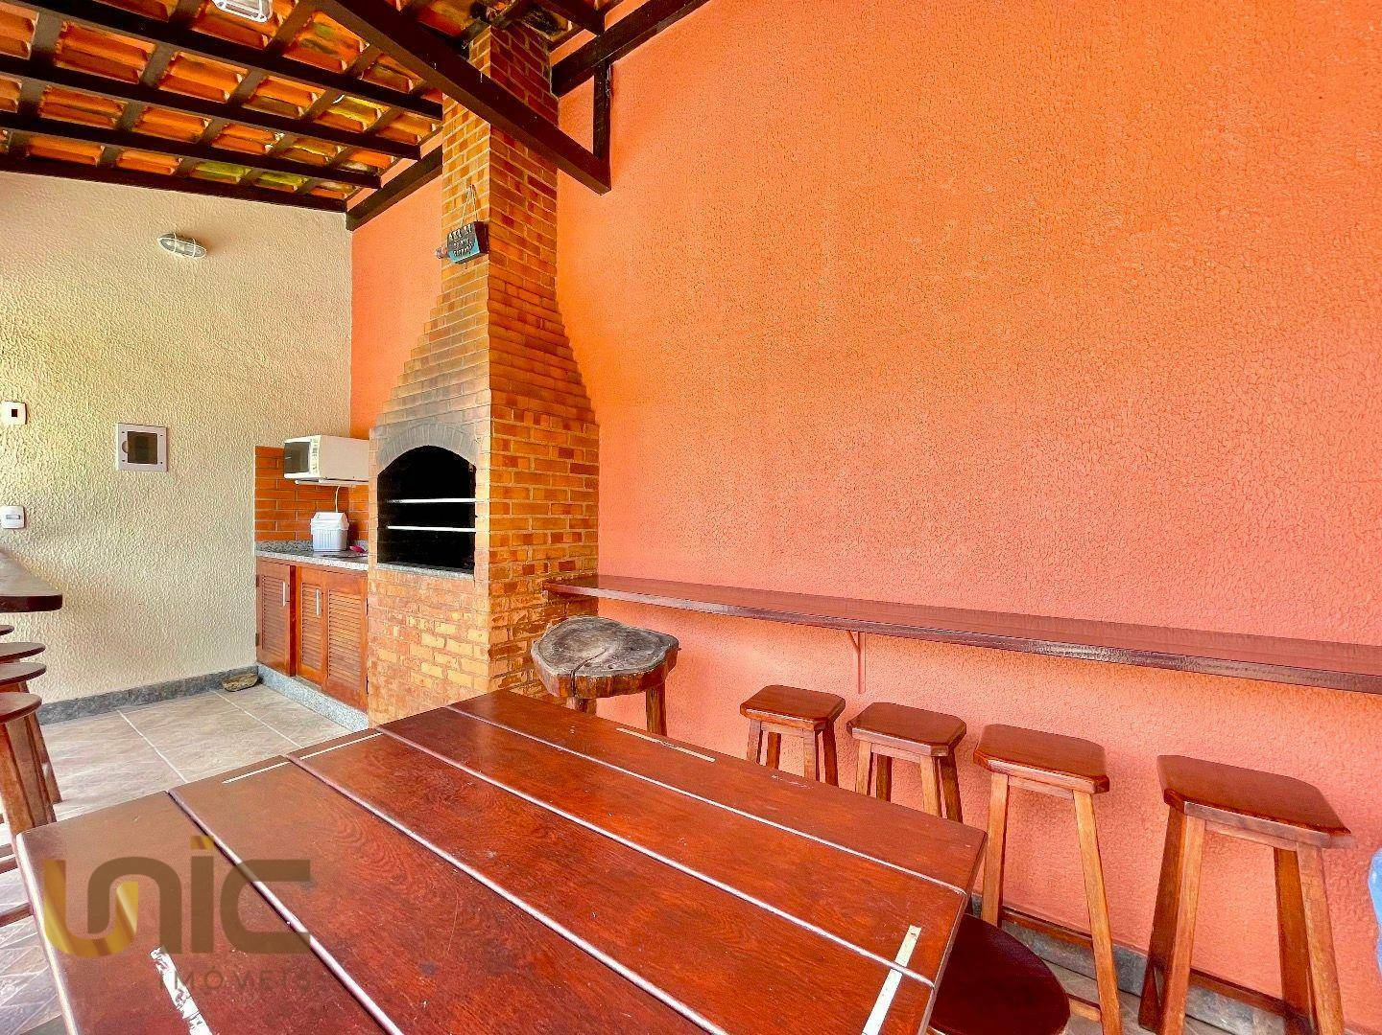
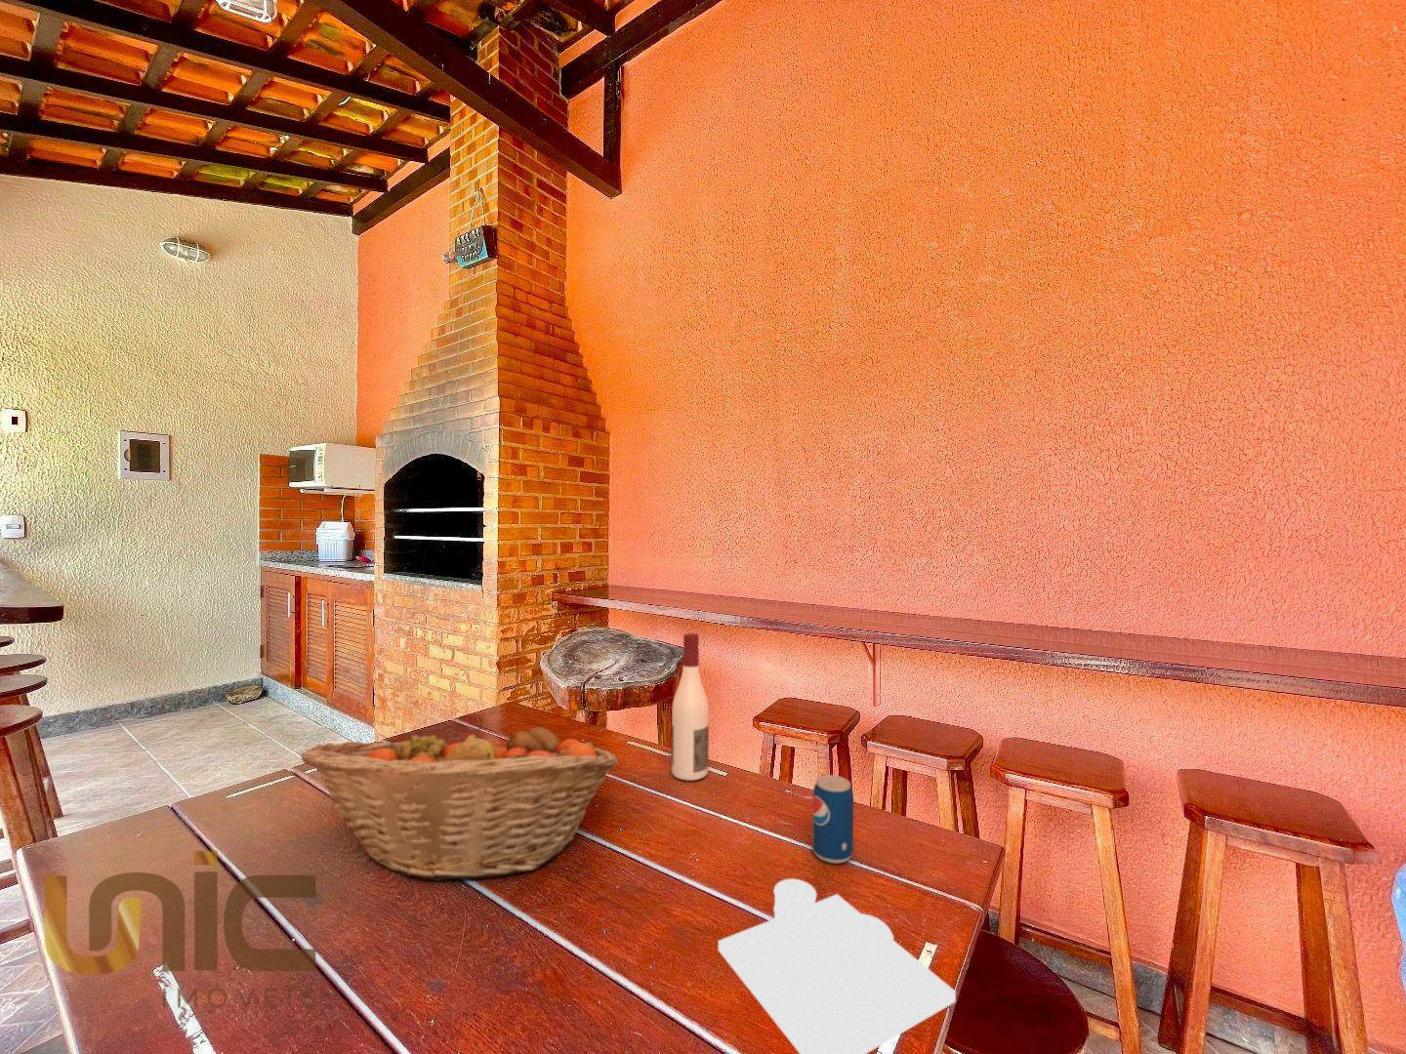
+ fruit basket (467, 778)
+ beverage can (833, 818)
+ salt and pepper shaker set (831, 938)
+ alcohol (691, 704)
